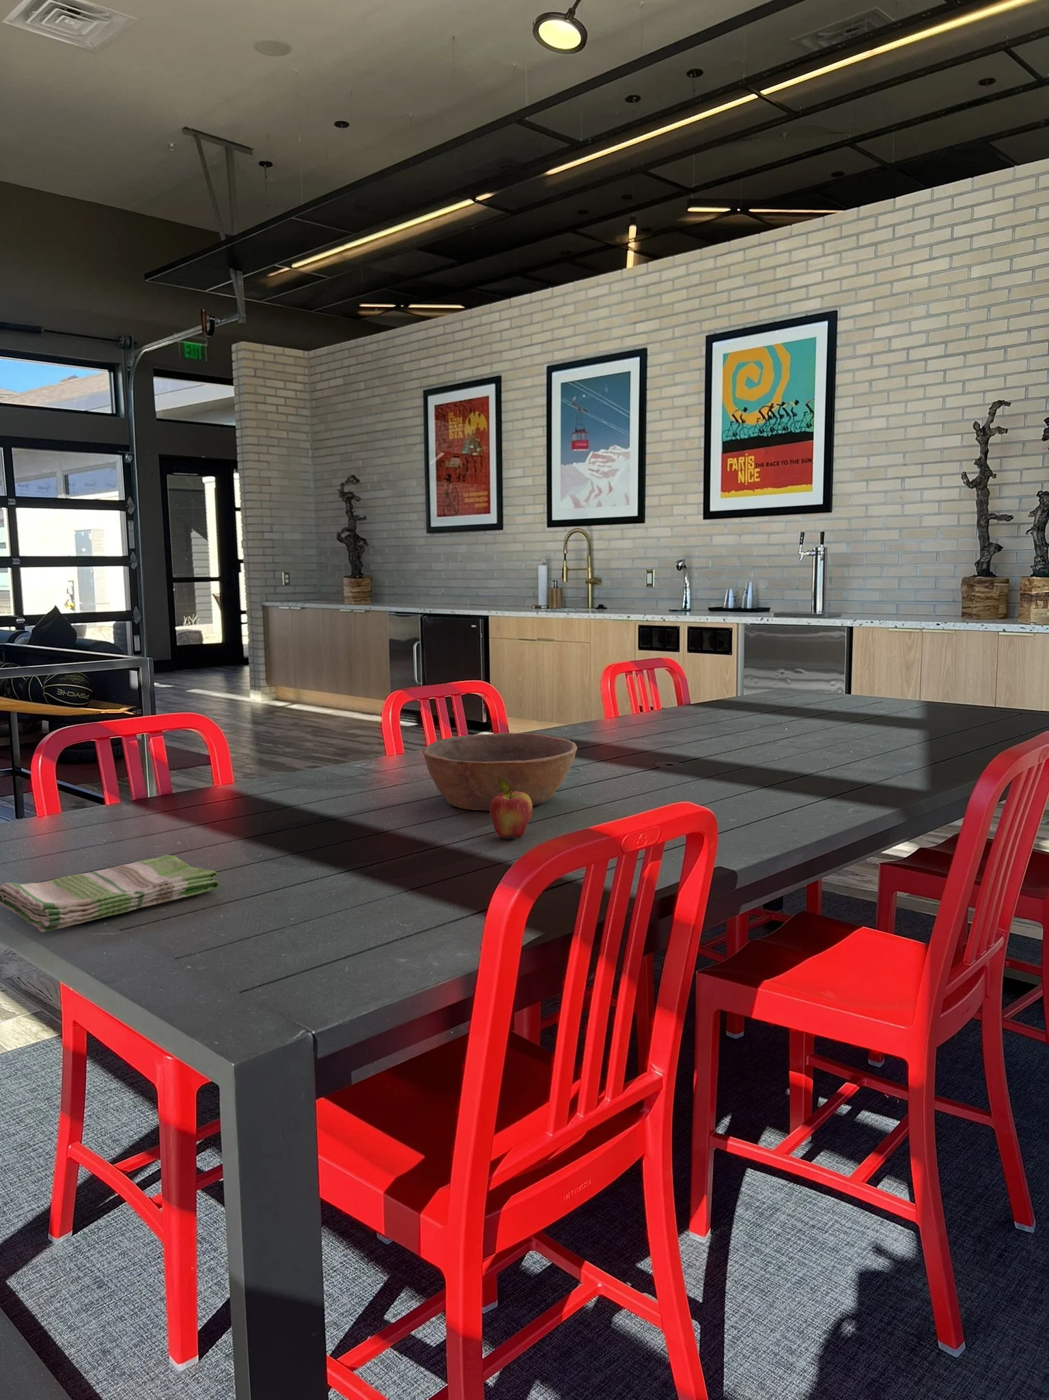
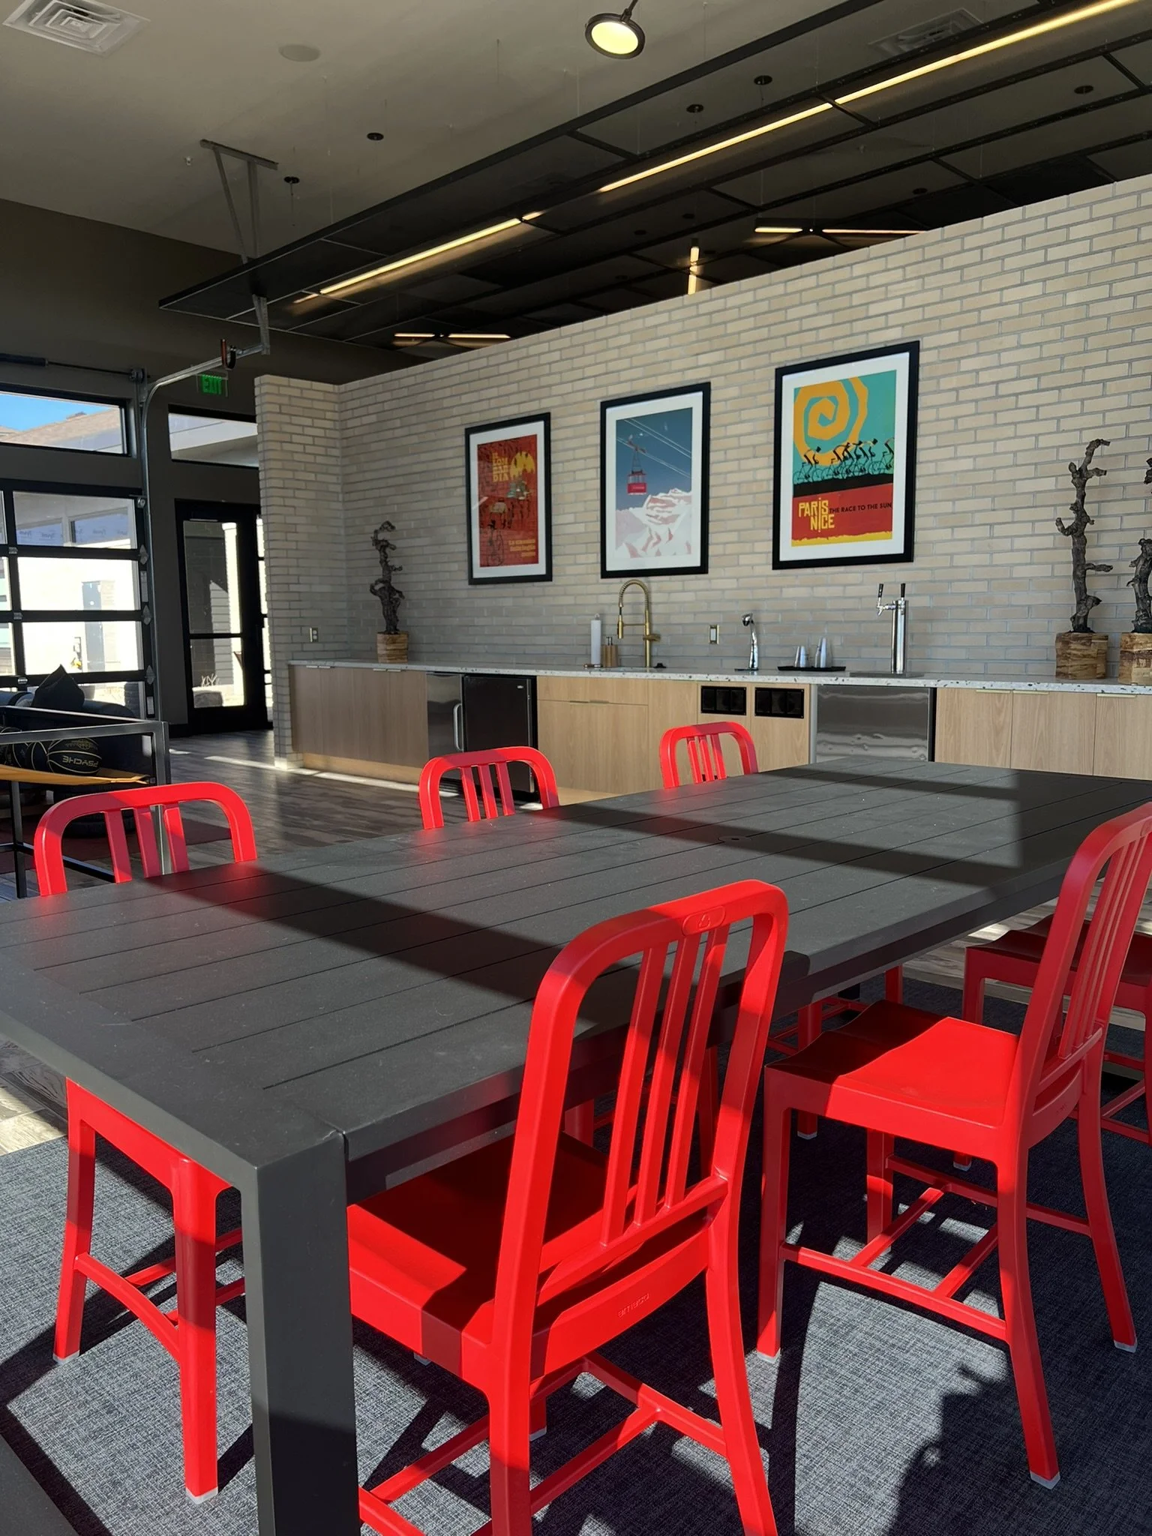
- bowl (499, 771)
- fruit (511, 806)
- dish towel (109, 884)
